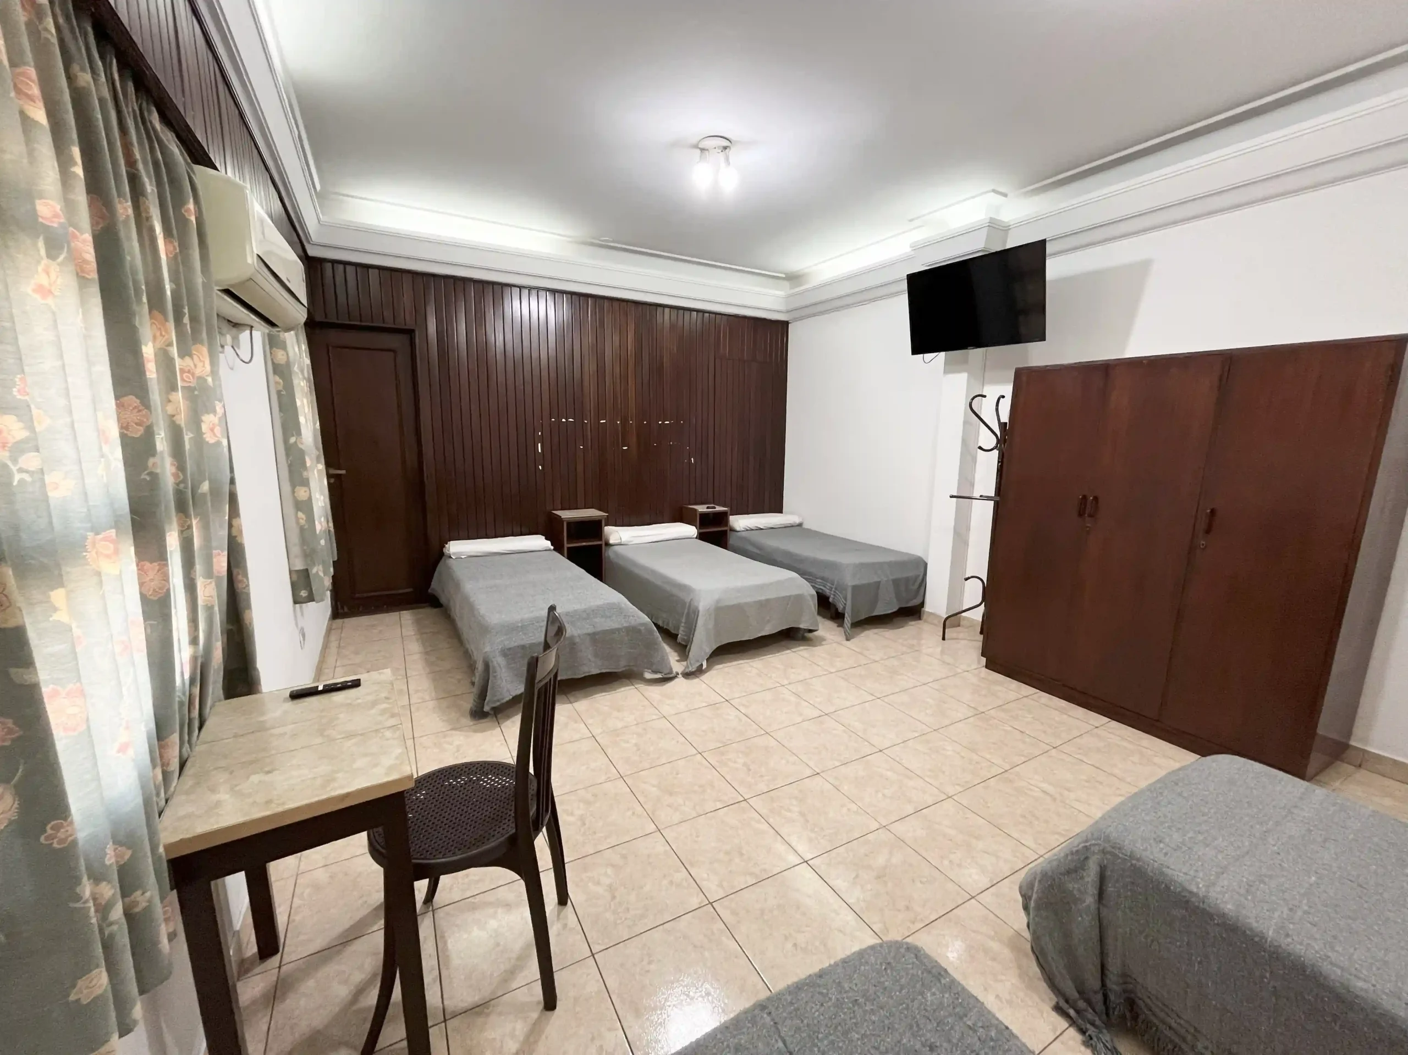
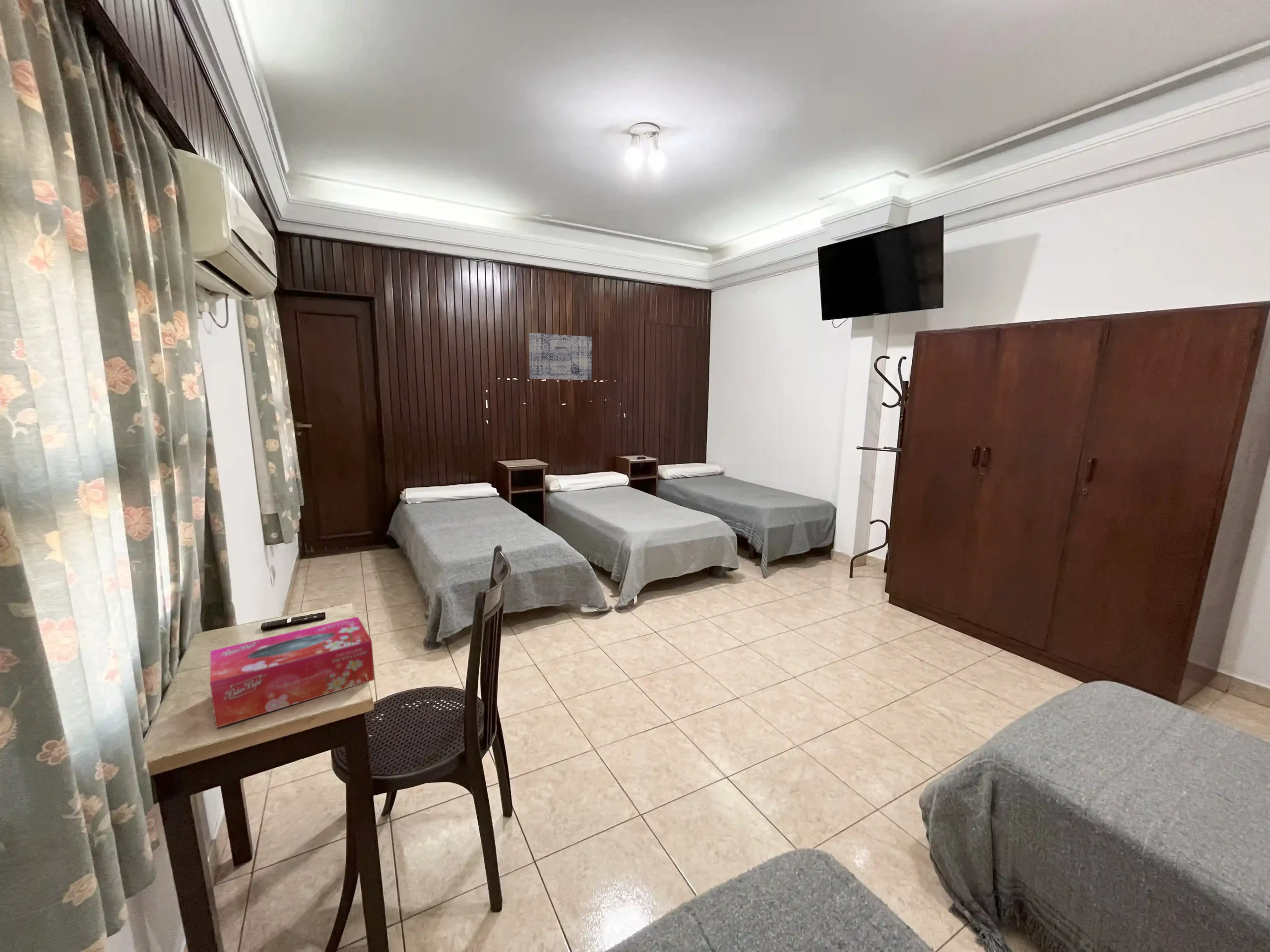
+ tissue box (295, 665)
+ wall art (561, 357)
